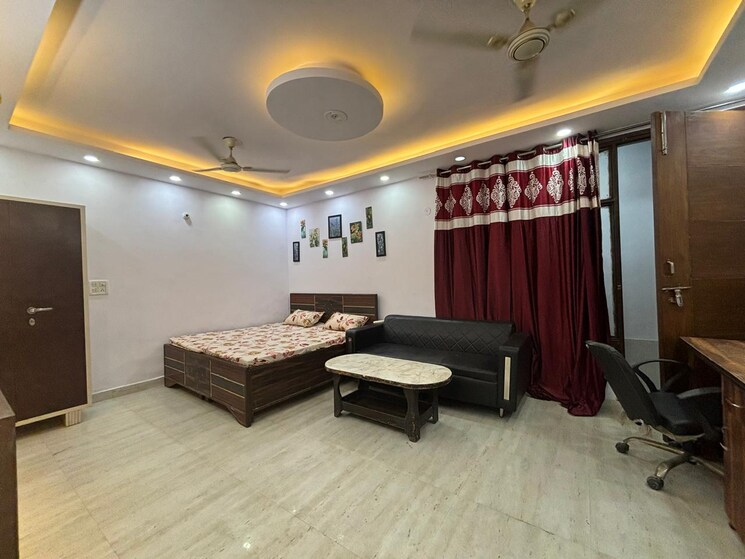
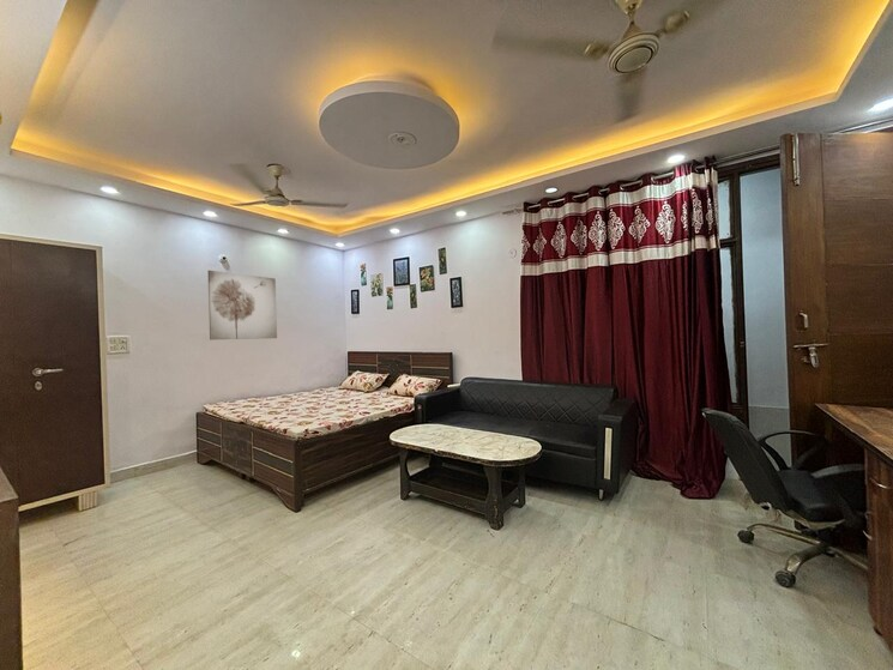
+ wall art (245, 307)
